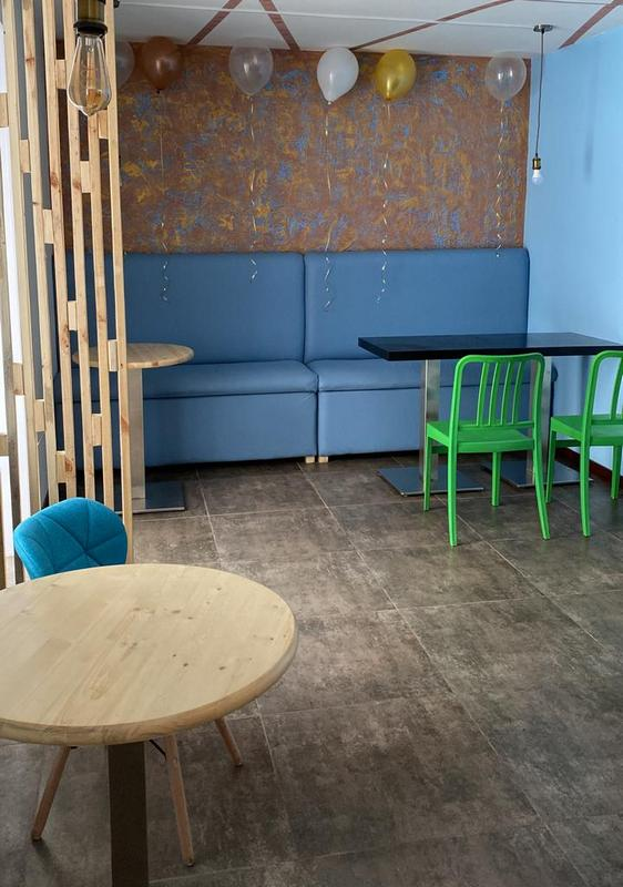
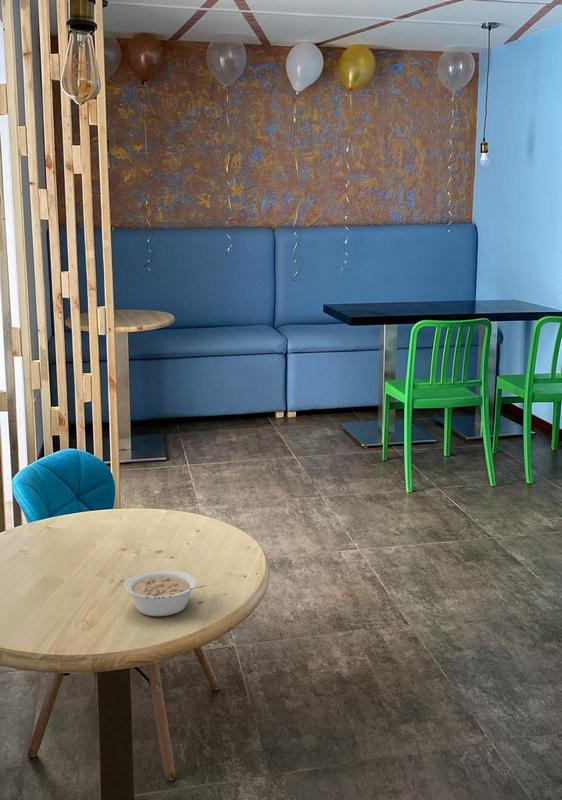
+ legume (164, 592)
